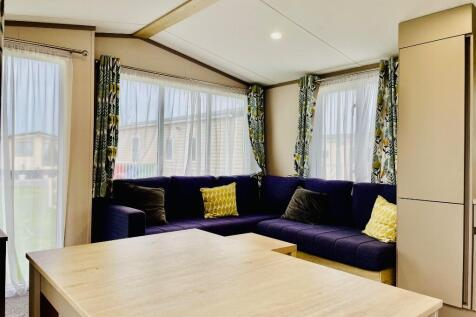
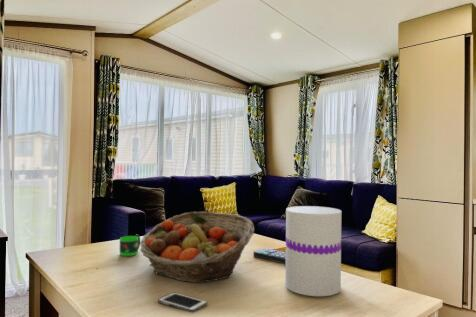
+ fruit basket (196, 243)
+ remote control (277, 255)
+ cell phone (182, 301)
+ vase (312, 248)
+ mug (131, 244)
